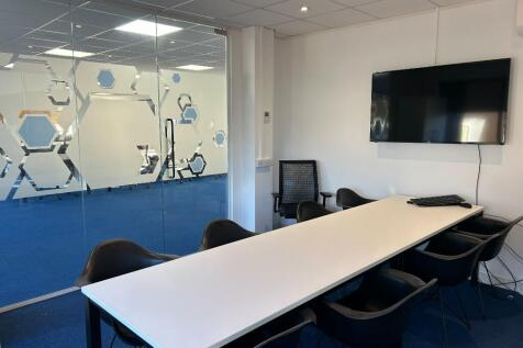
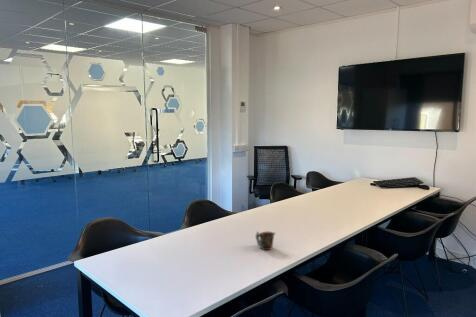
+ mug (264, 240)
